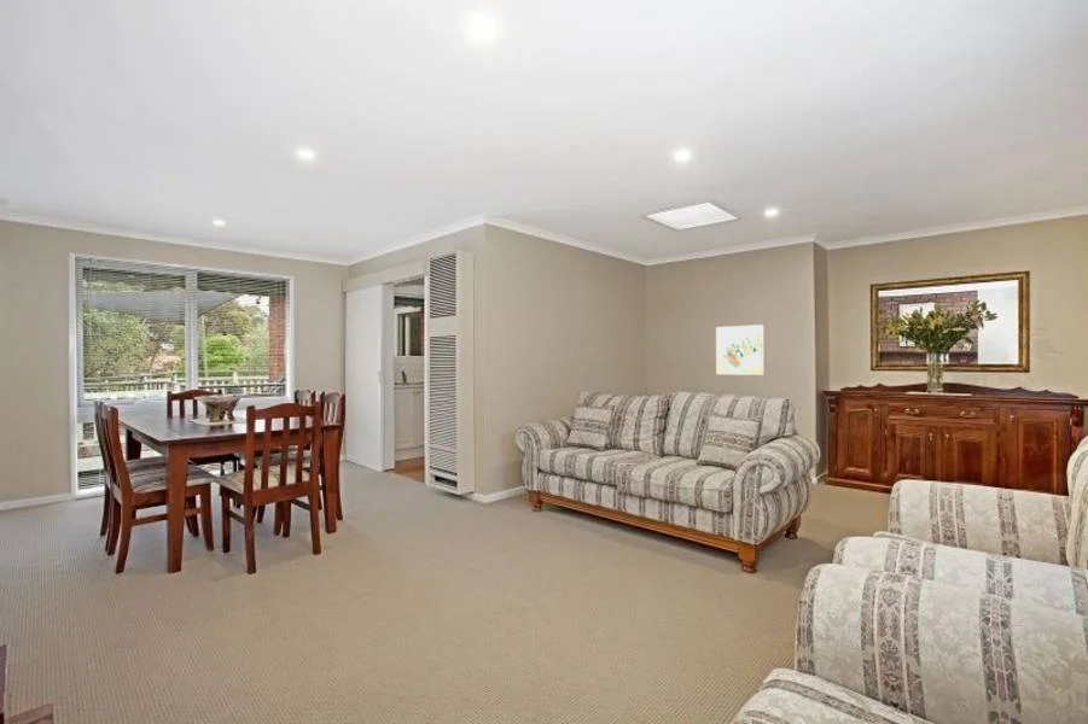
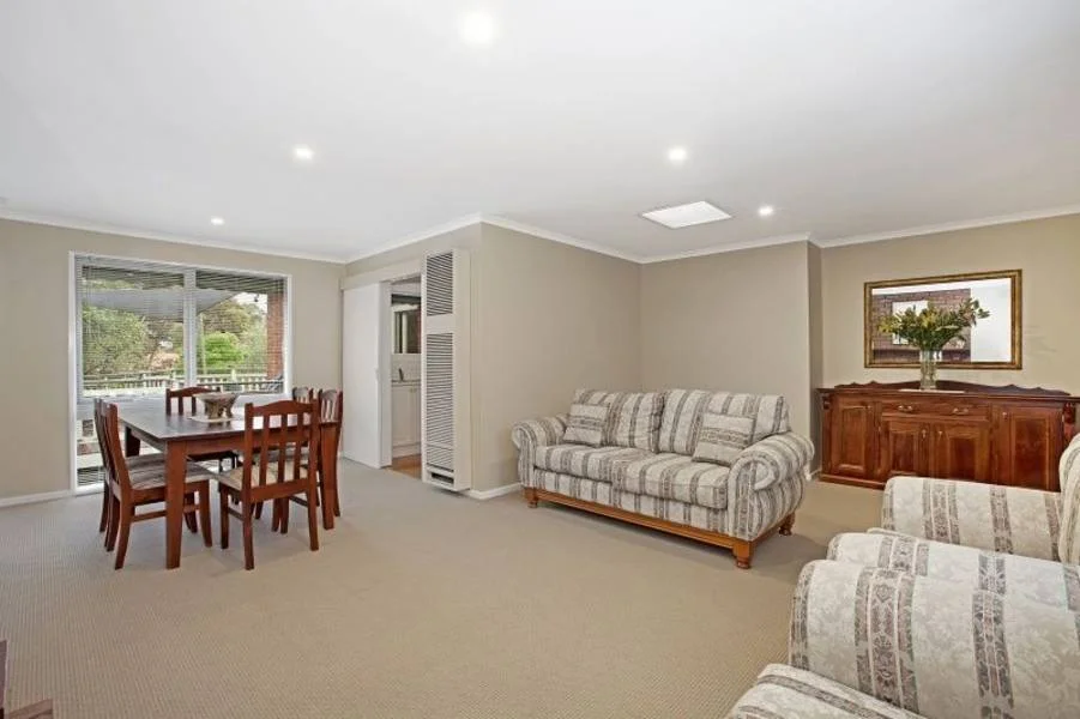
- wall art (739, 350)
